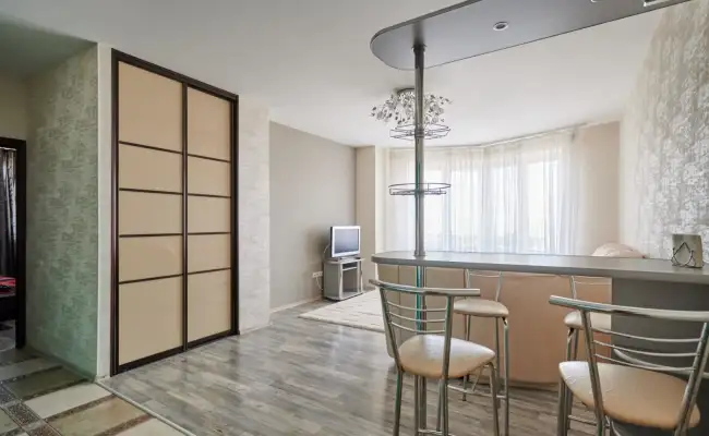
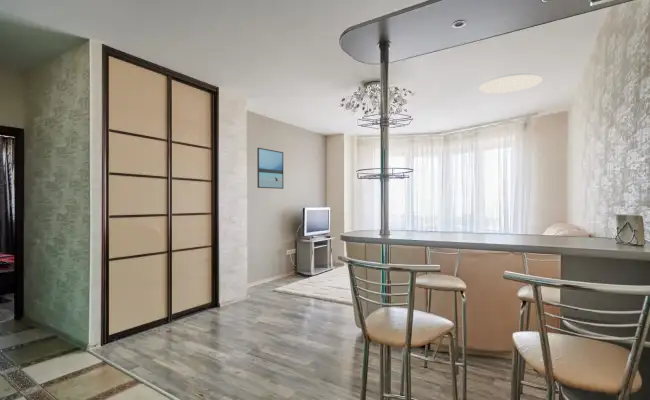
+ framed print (271, 169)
+ ceiling lamp (509, 82)
